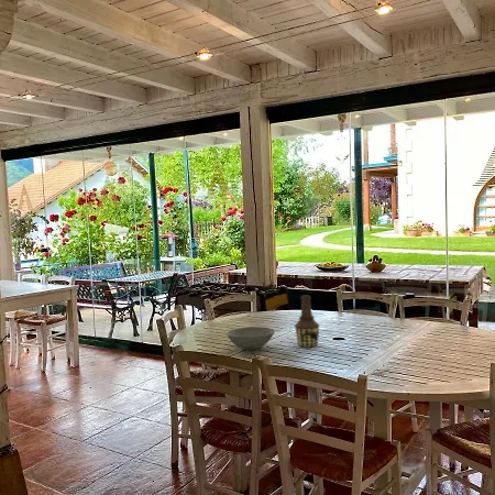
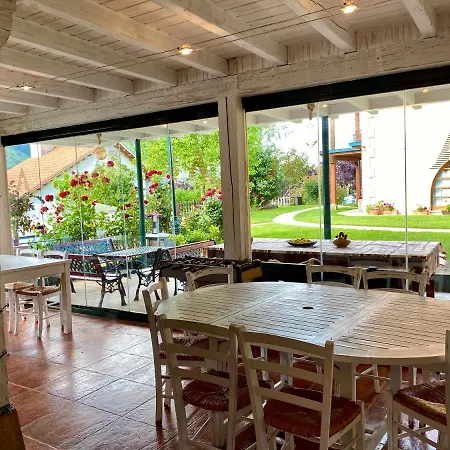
- bottle (307, 320)
- bowl (251, 339)
